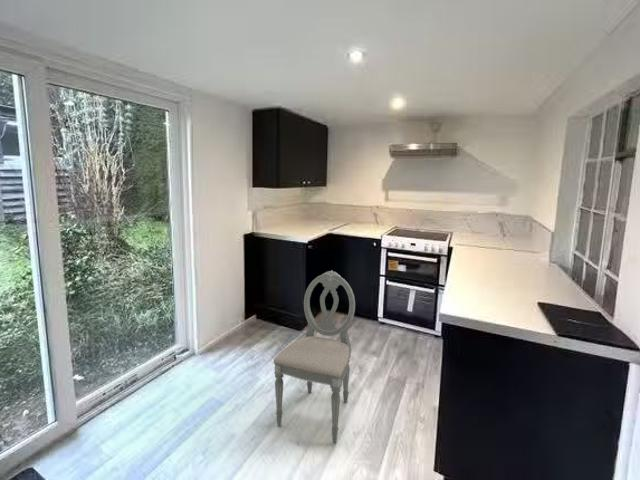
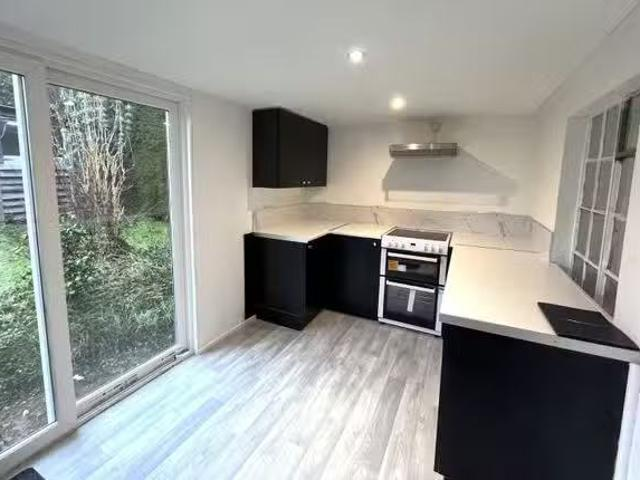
- dining chair (318, 348)
